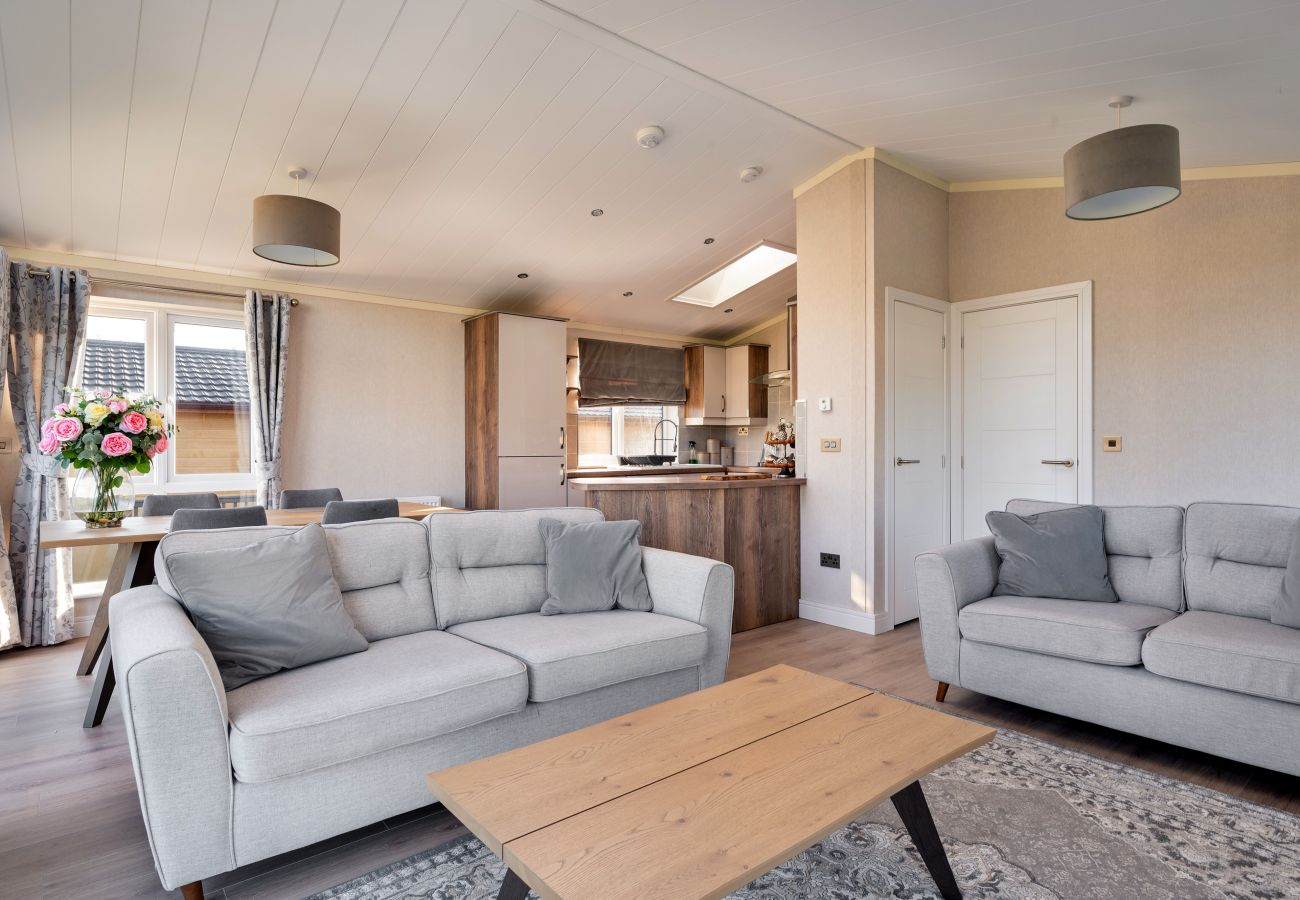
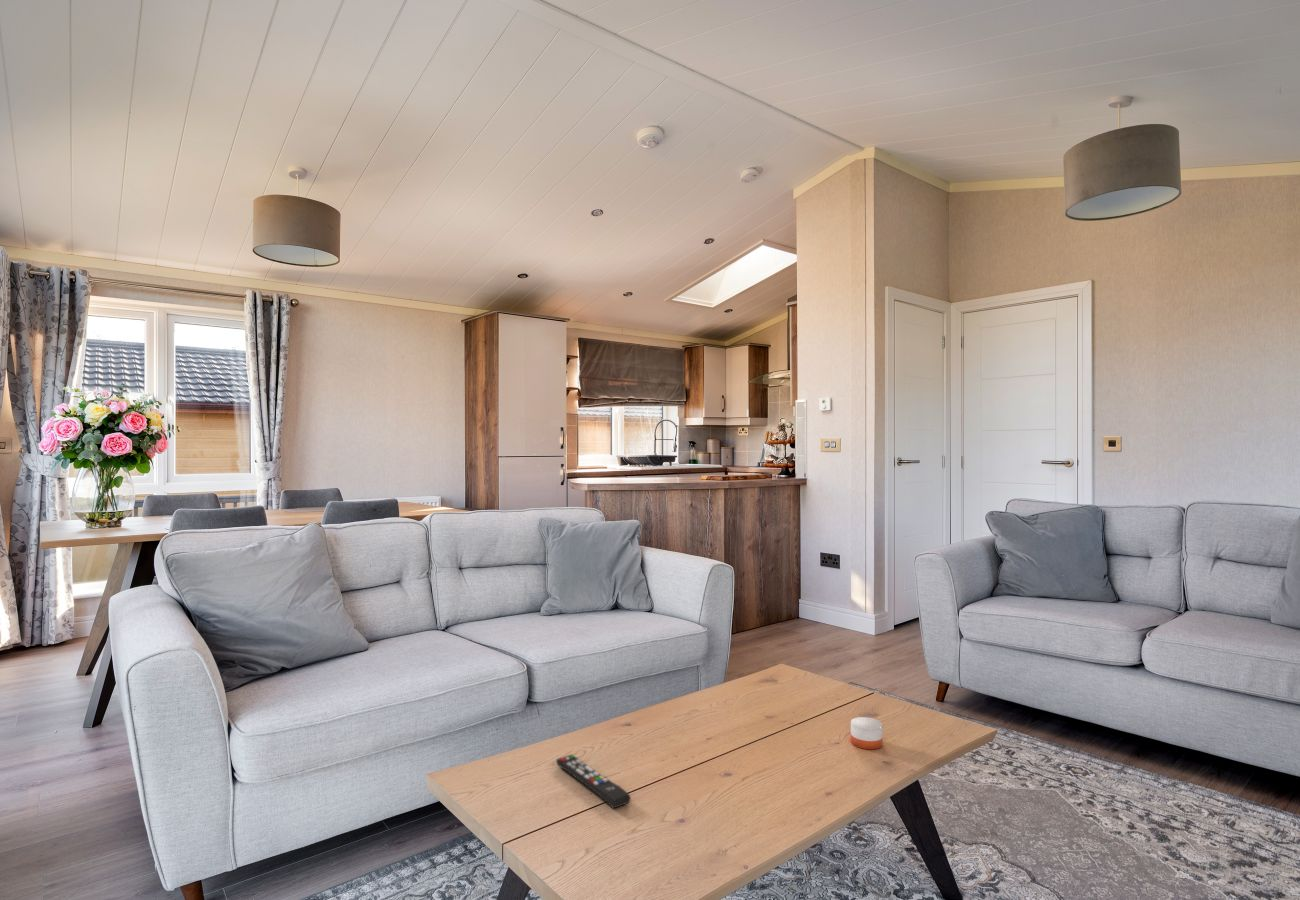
+ candle (866, 721)
+ remote control (591, 779)
